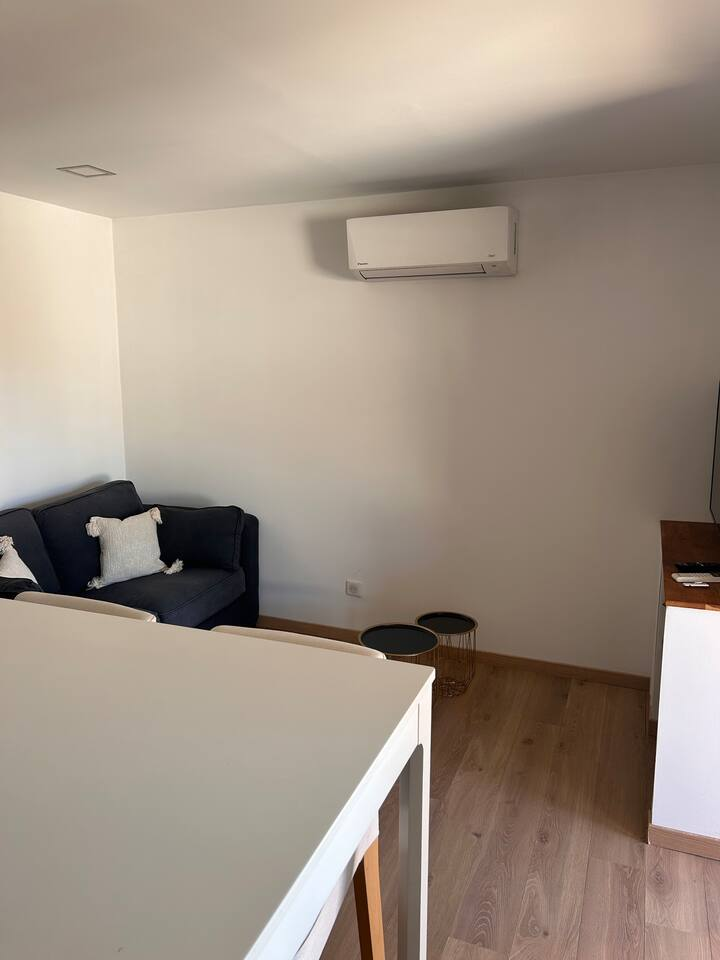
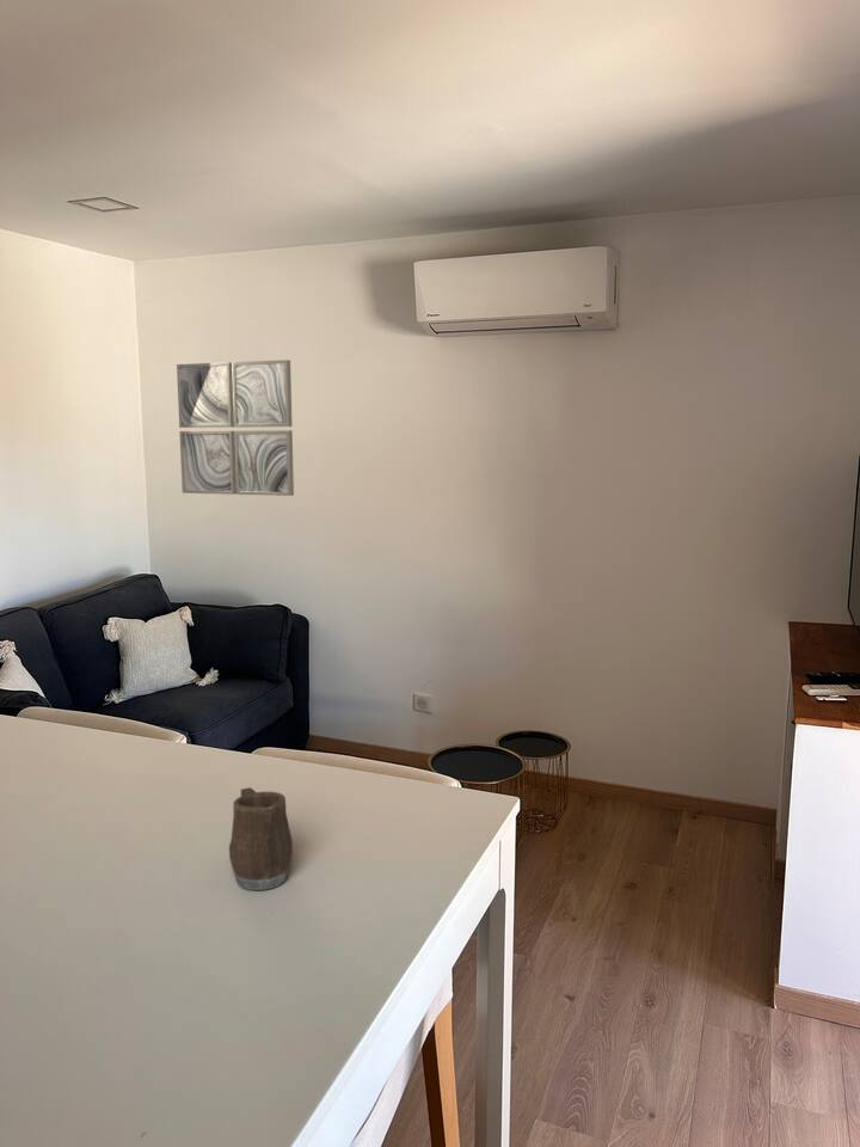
+ mug (258, 834)
+ wall art (234, 427)
